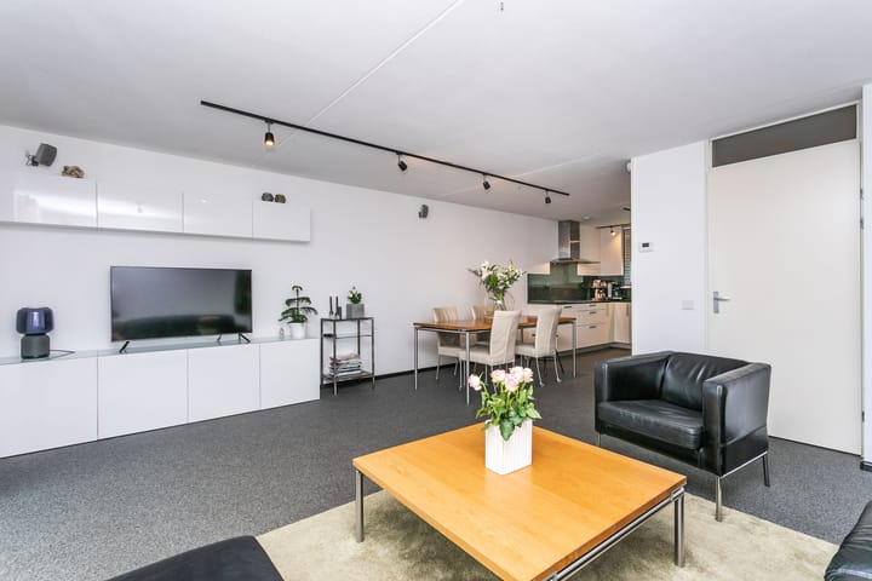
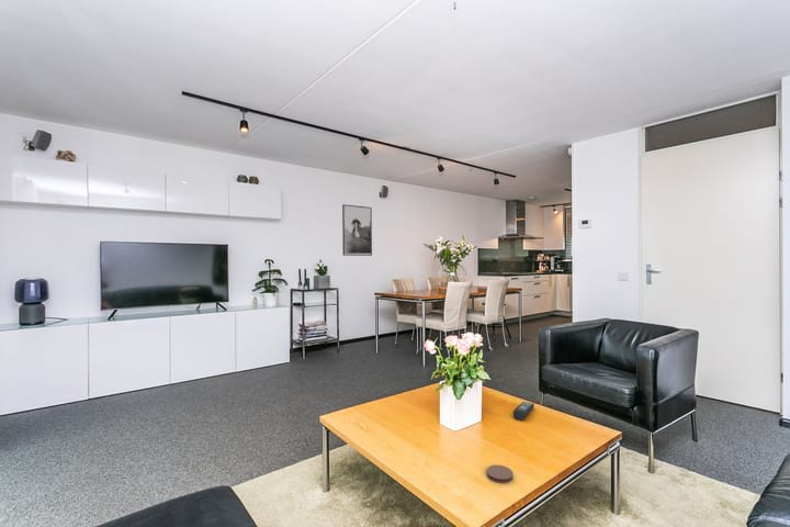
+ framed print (357, 231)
+ coaster (499, 473)
+ remote control (523, 408)
